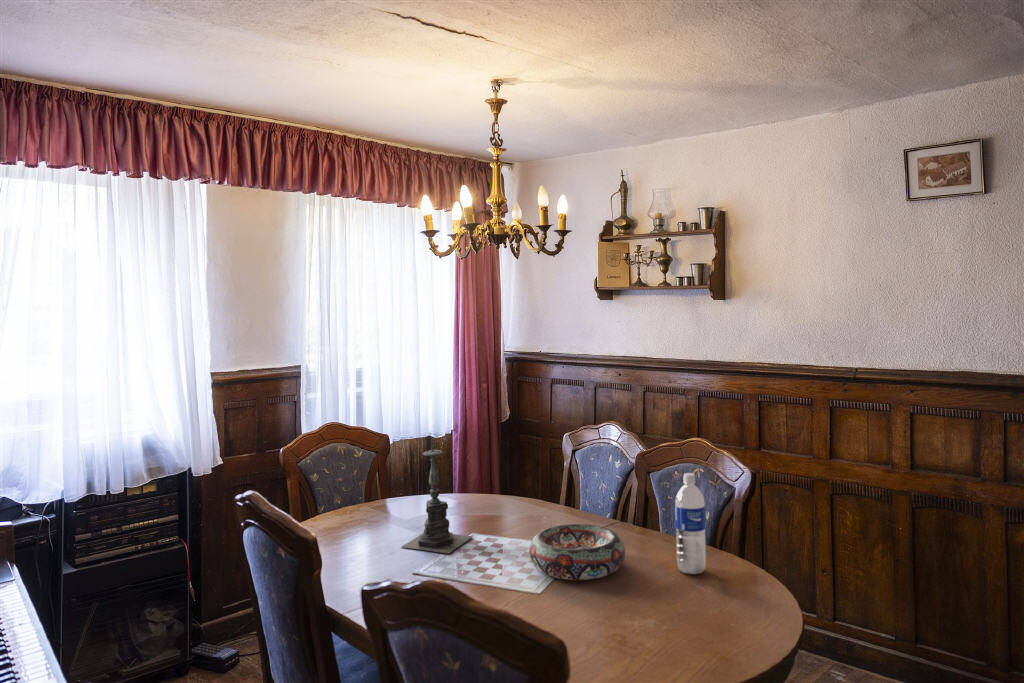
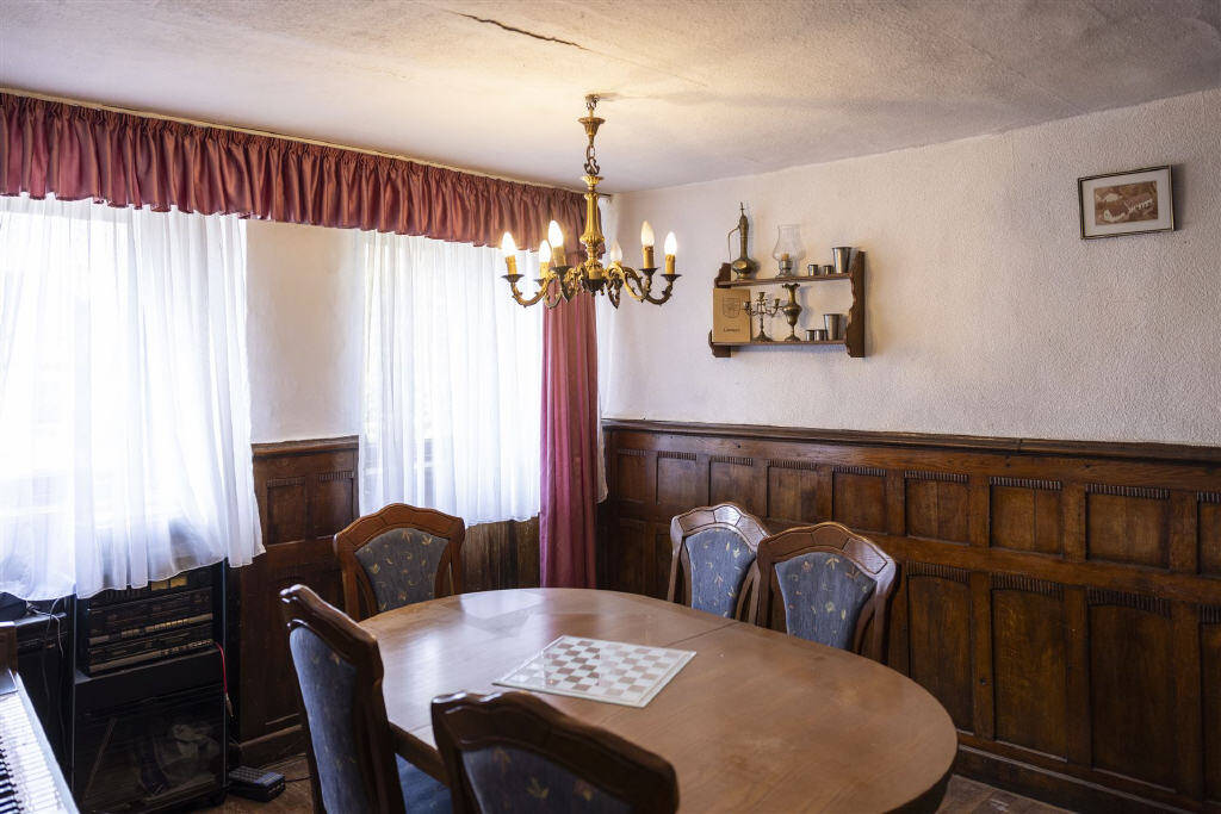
- candle holder (435, 489)
- decorative bowl (576, 551)
- water bottle (690, 522)
